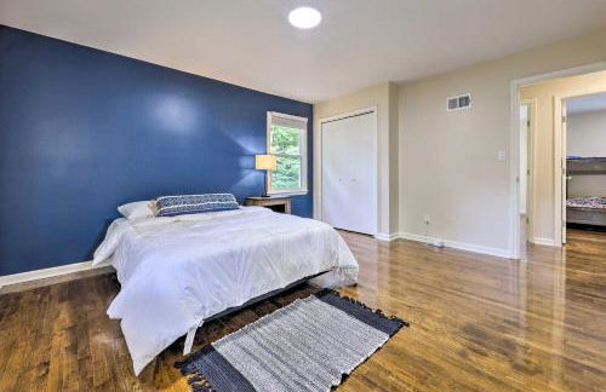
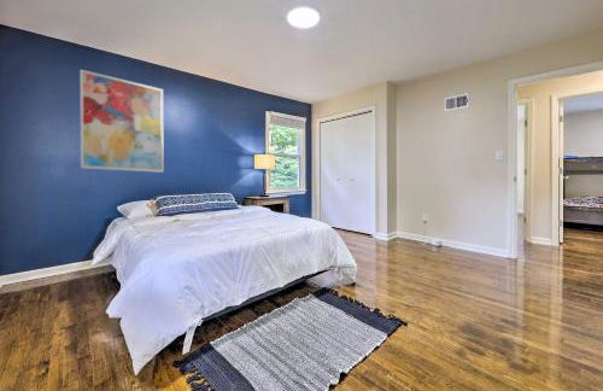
+ wall art (124, 126)
